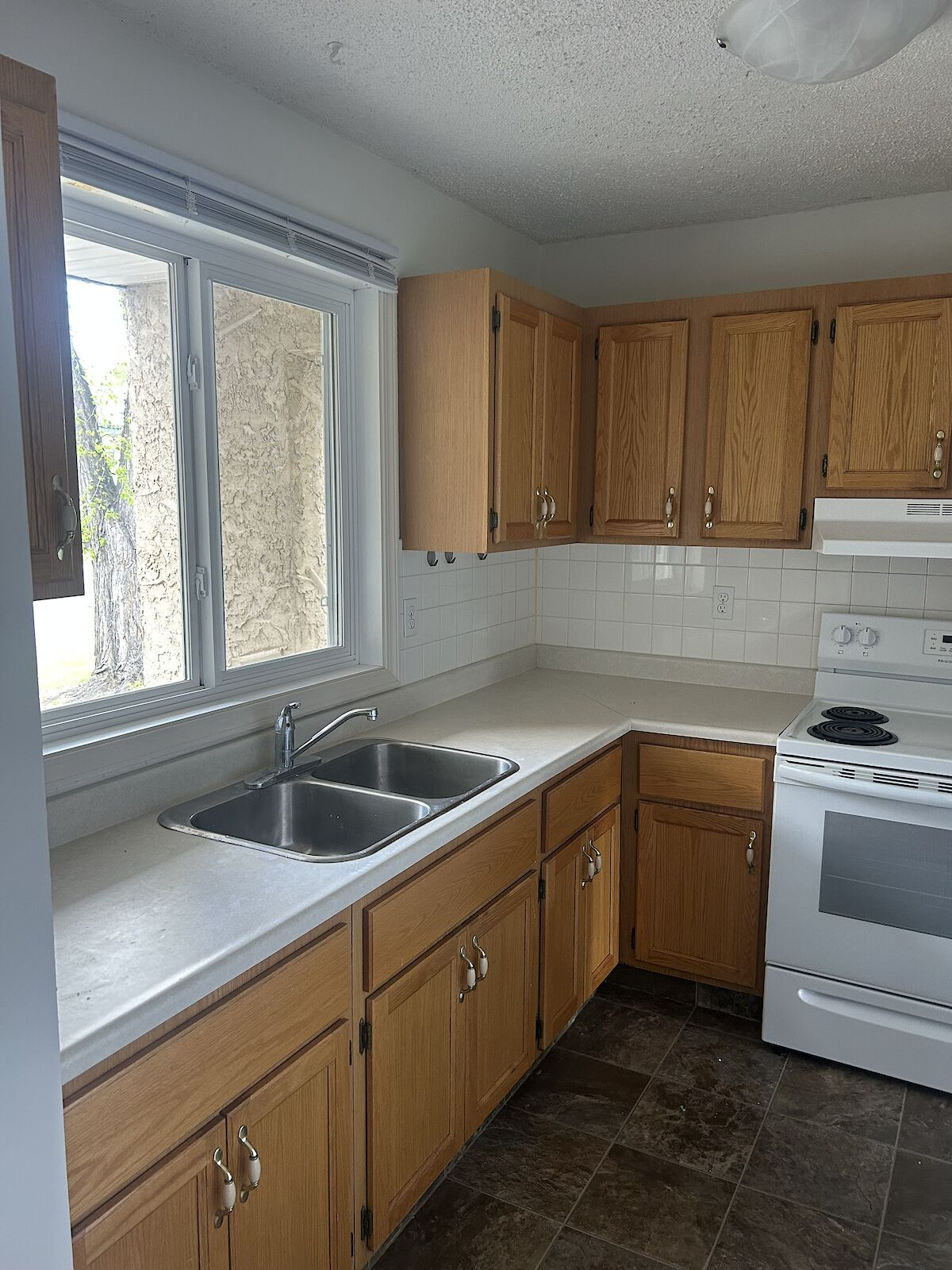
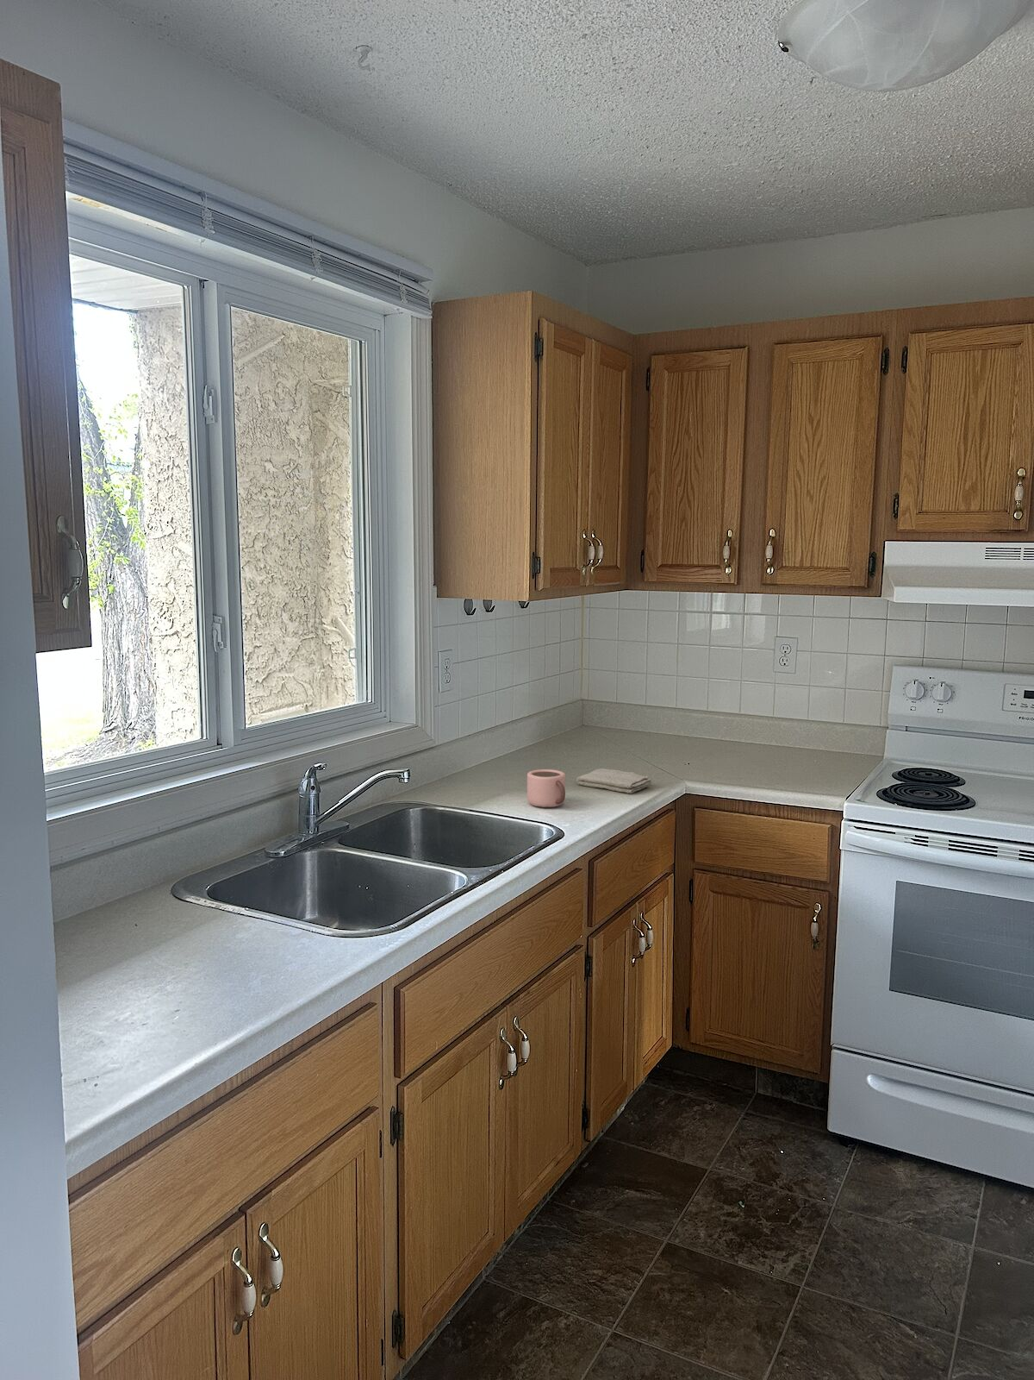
+ mug (548, 789)
+ washcloth (614, 780)
